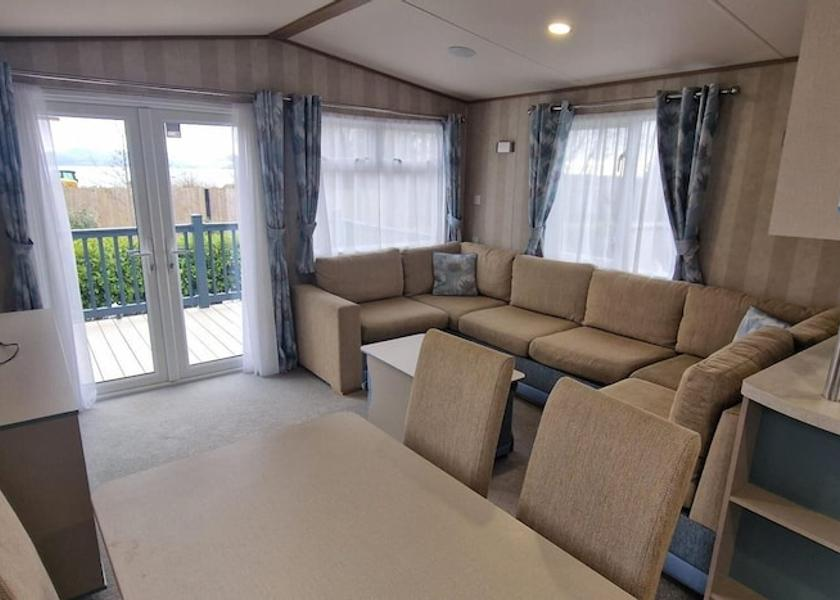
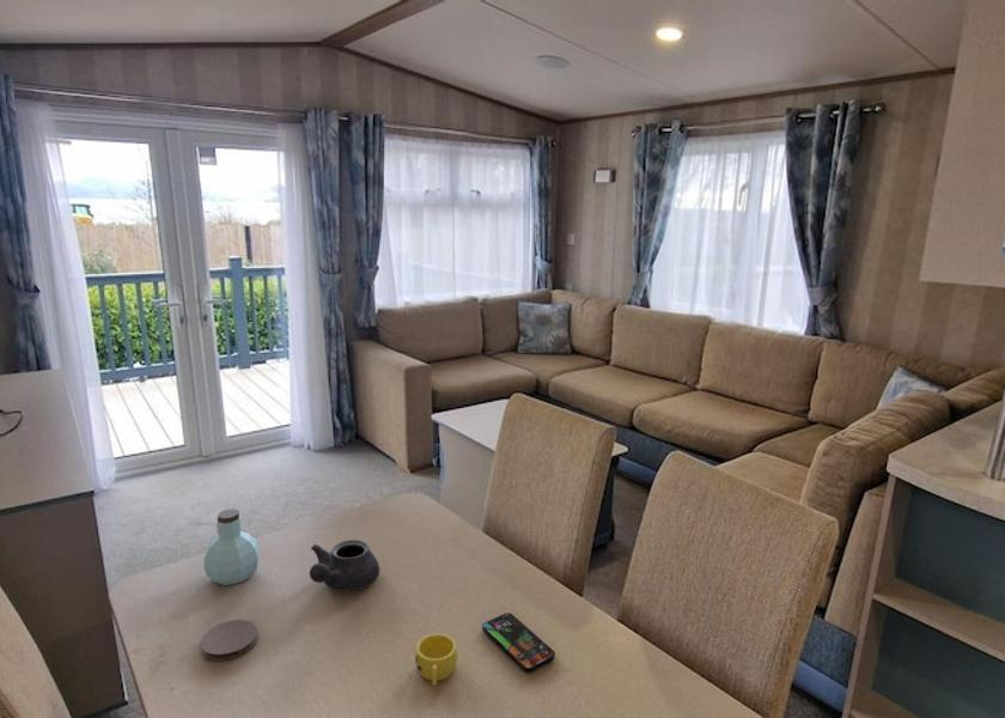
+ jar (231, 543)
+ cup (436, 662)
+ coaster (230, 639)
+ teapot (337, 566)
+ smartphone (517, 640)
